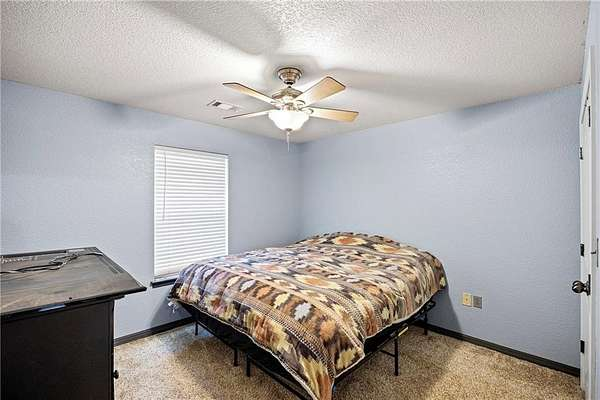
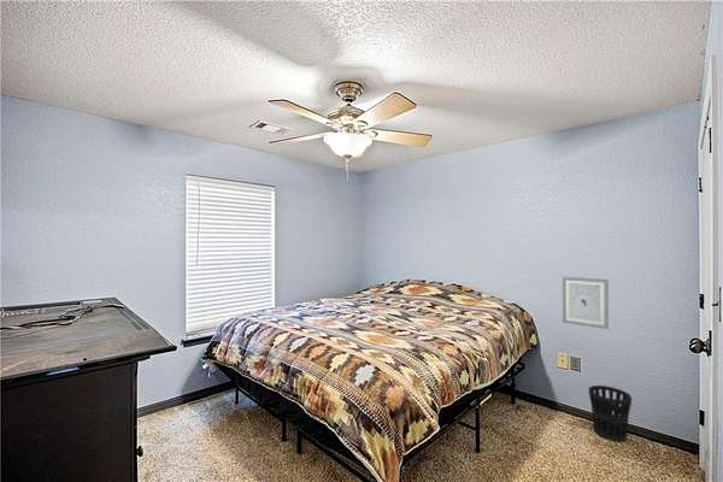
+ wall art (584, 301)
+ wastebasket (609, 412)
